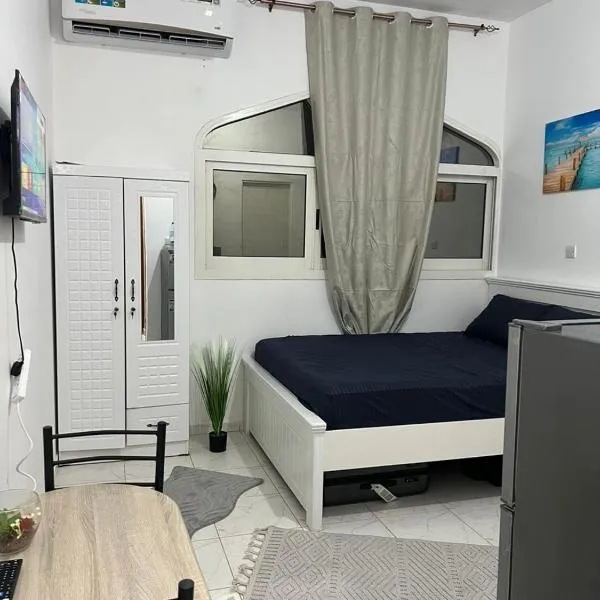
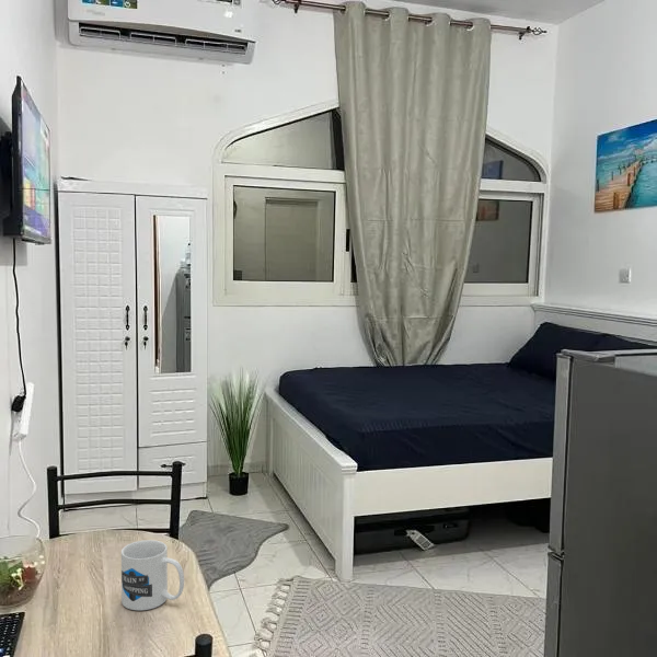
+ mug (150, 576)
